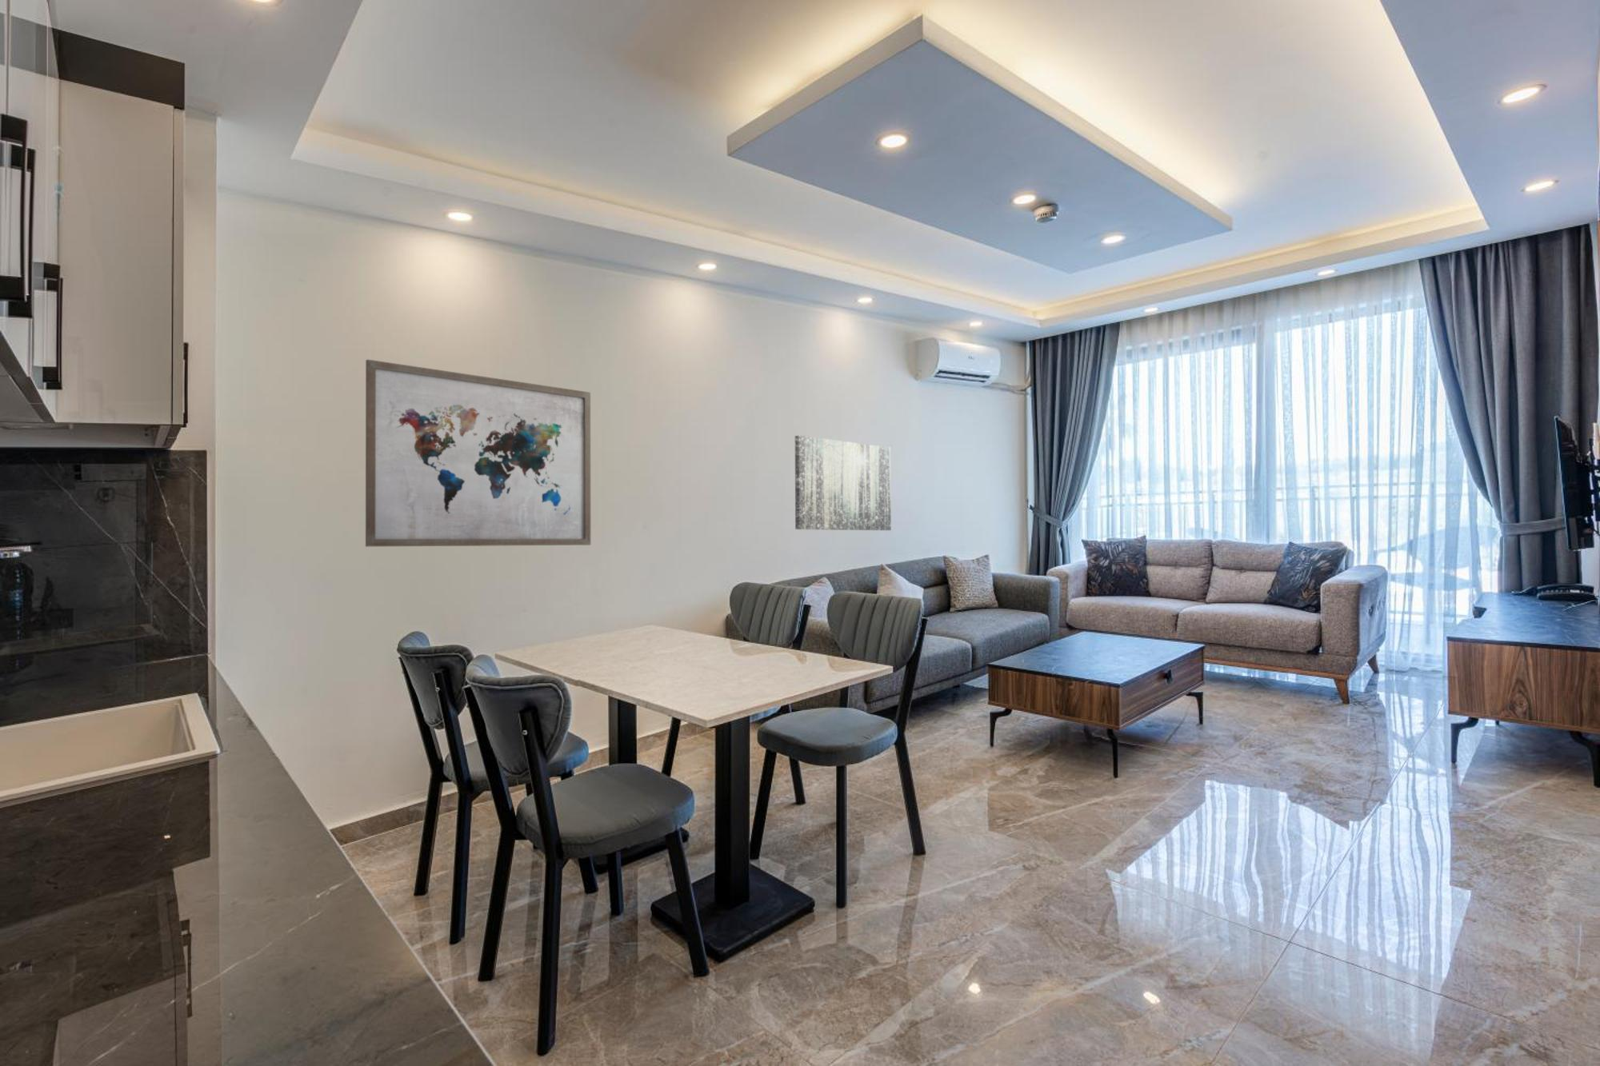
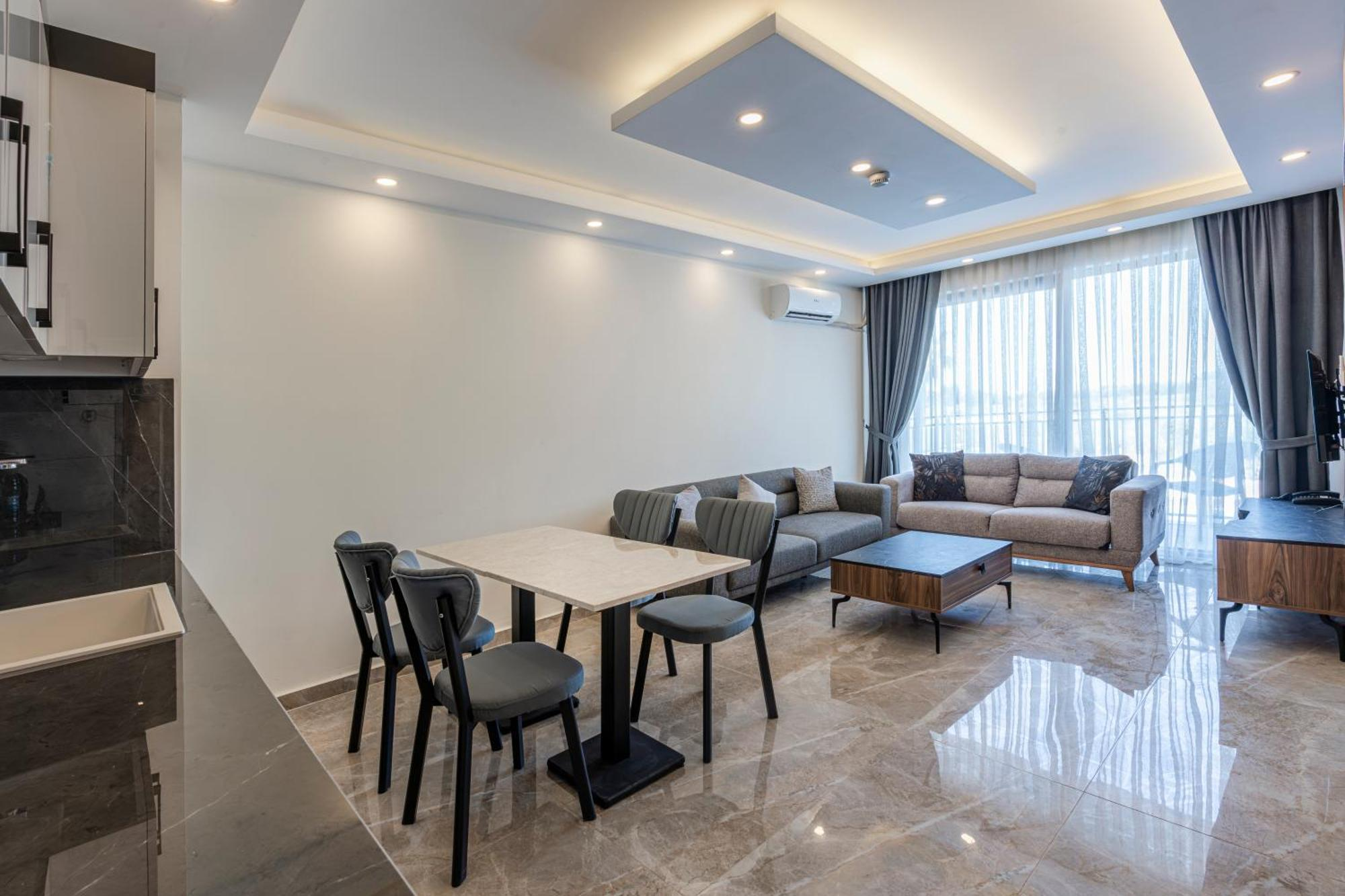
- wall art (846, 485)
- wall art (489, 462)
